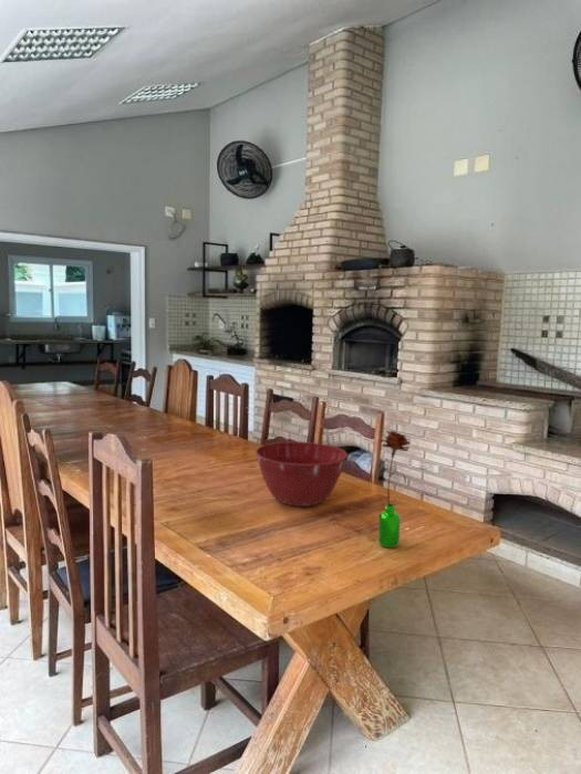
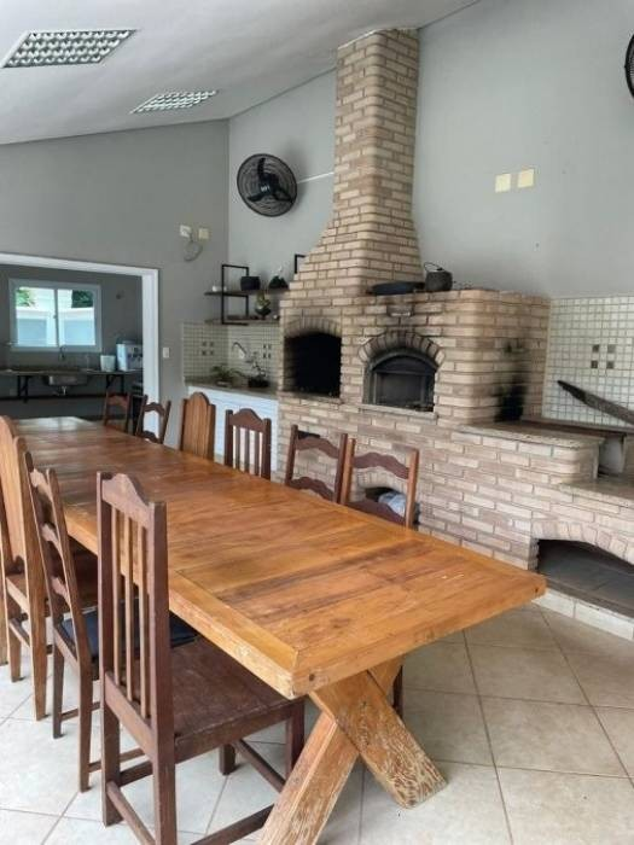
- mixing bowl (300, 475)
- flower (388, 488)
